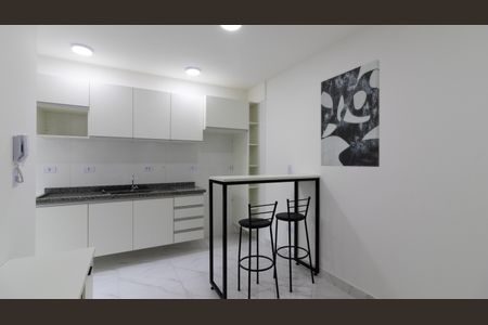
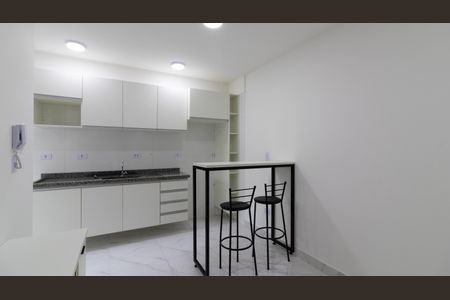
- wall art (346, 119)
